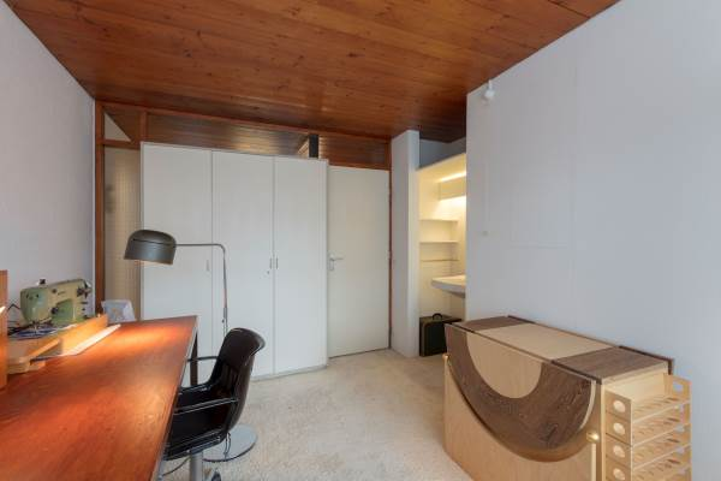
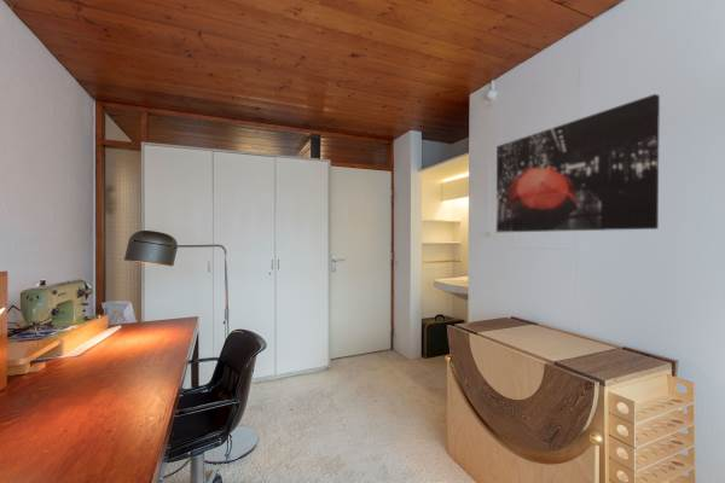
+ wall art (559, 178)
